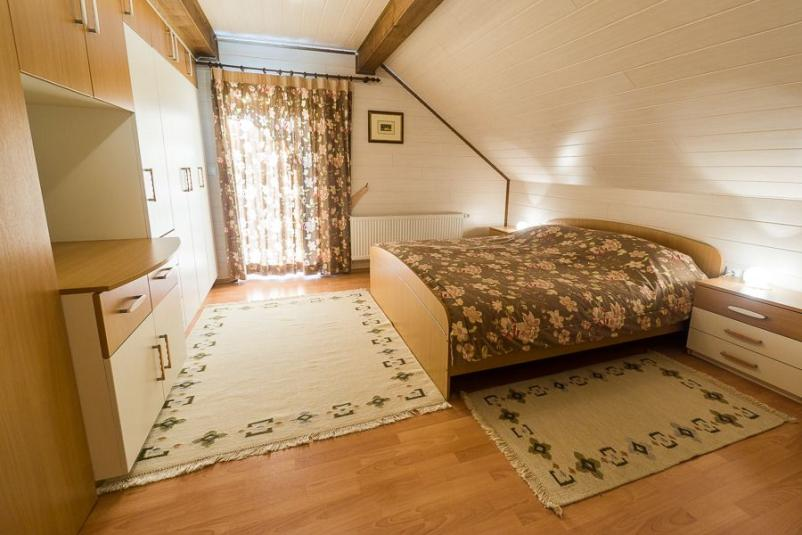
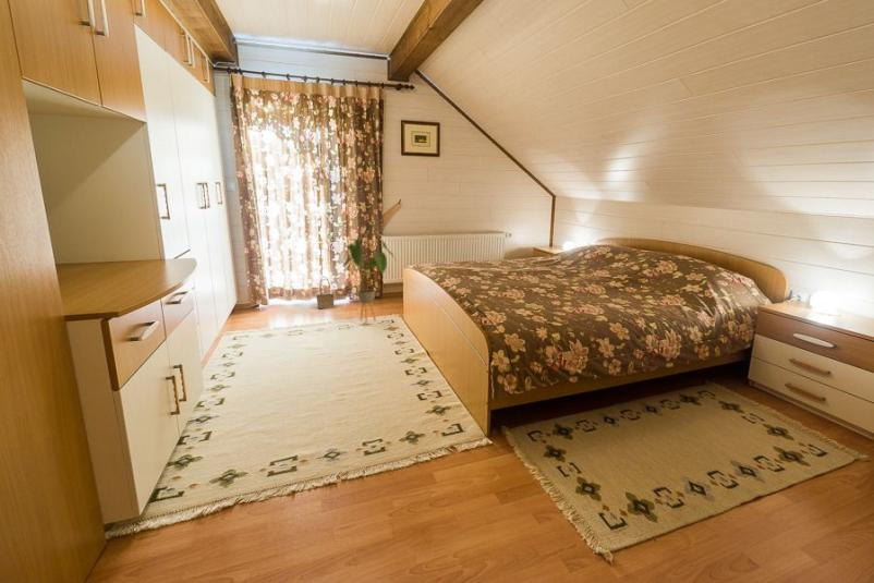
+ house plant (369, 278)
+ basket (325, 294)
